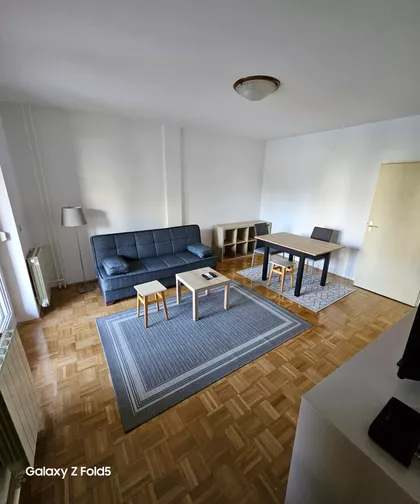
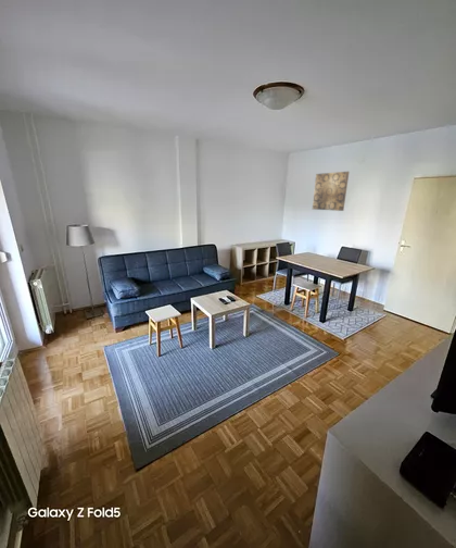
+ wall art (329, 191)
